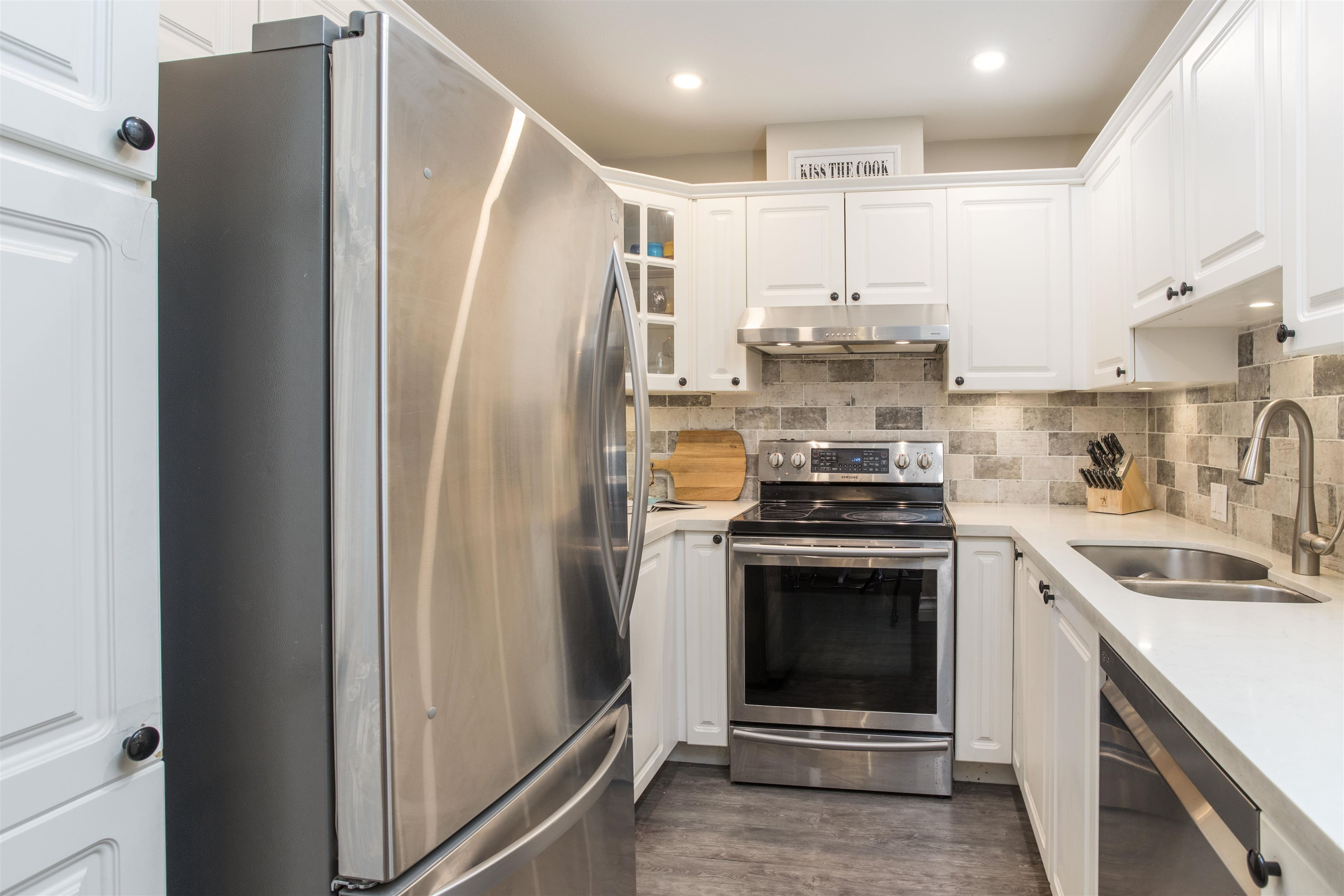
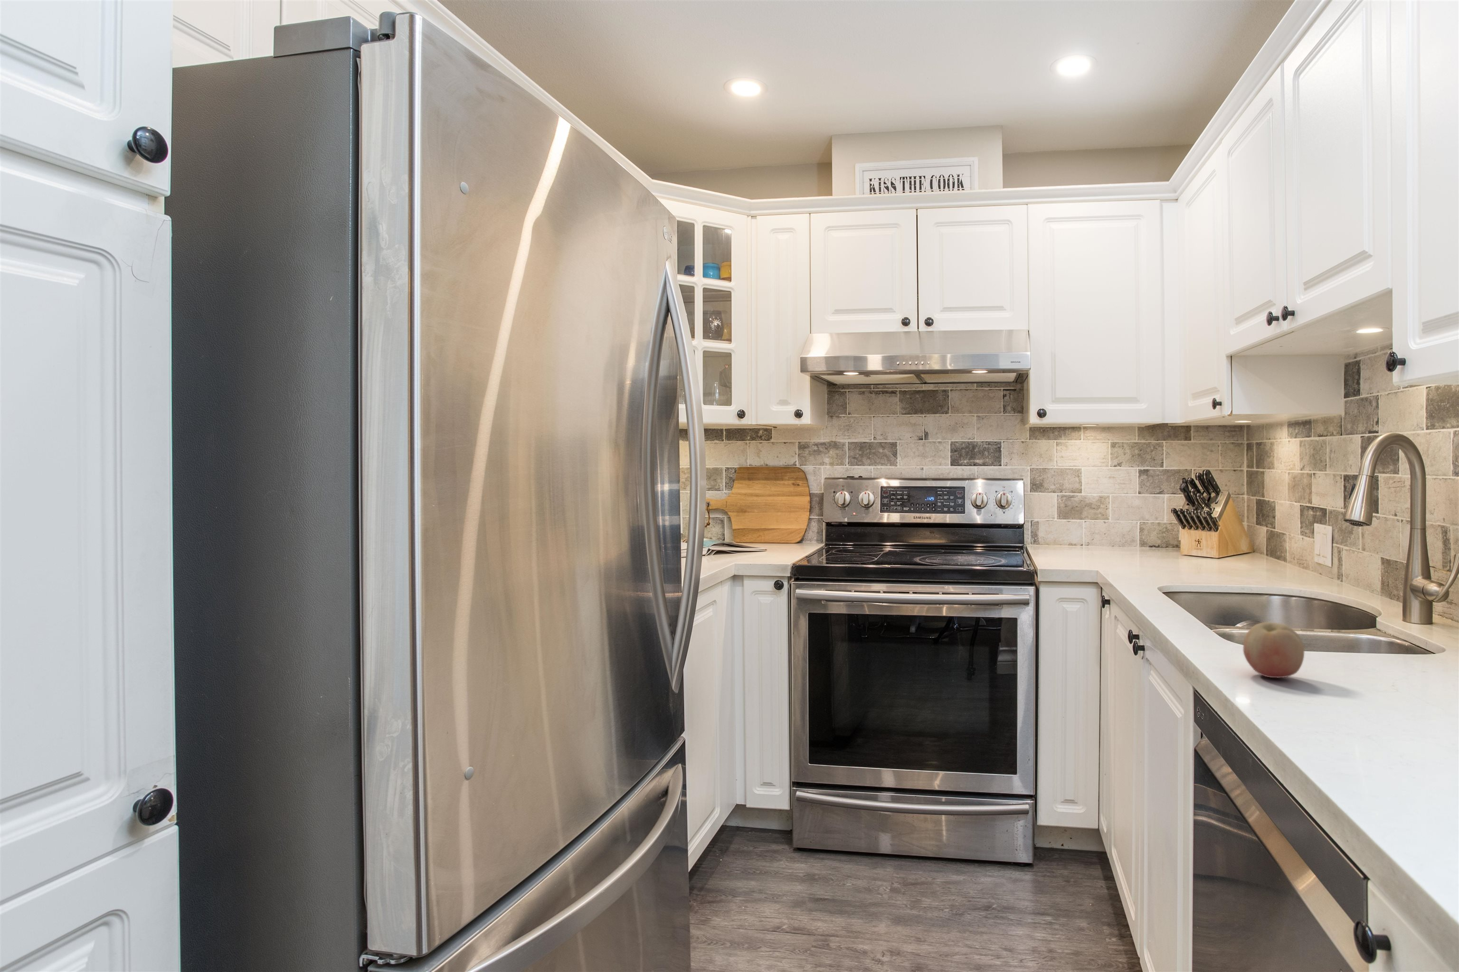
+ fruit (1273, 650)
